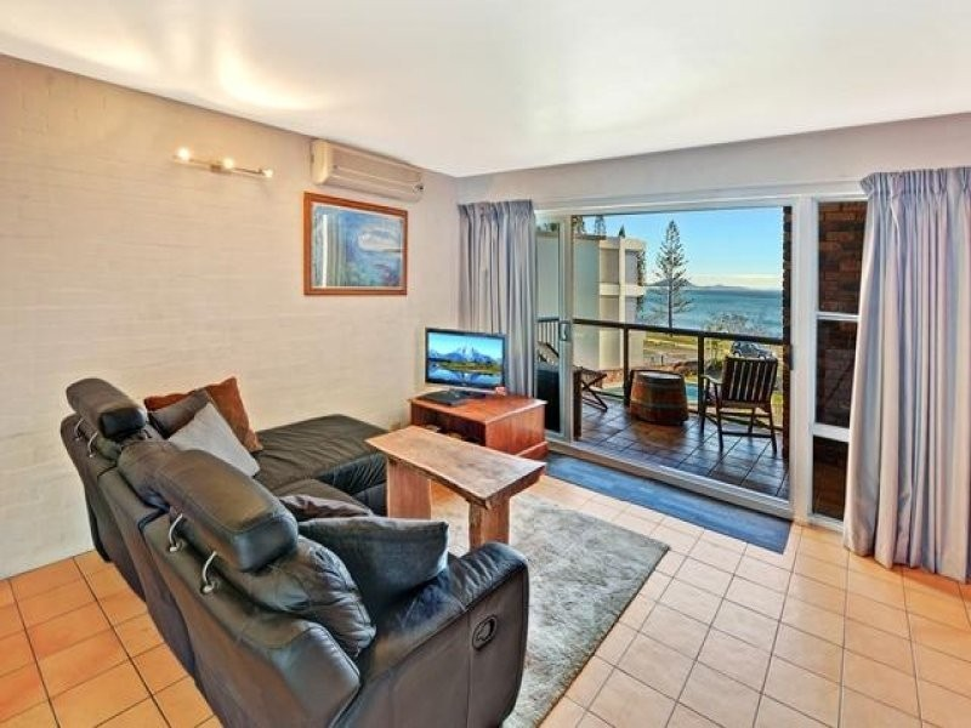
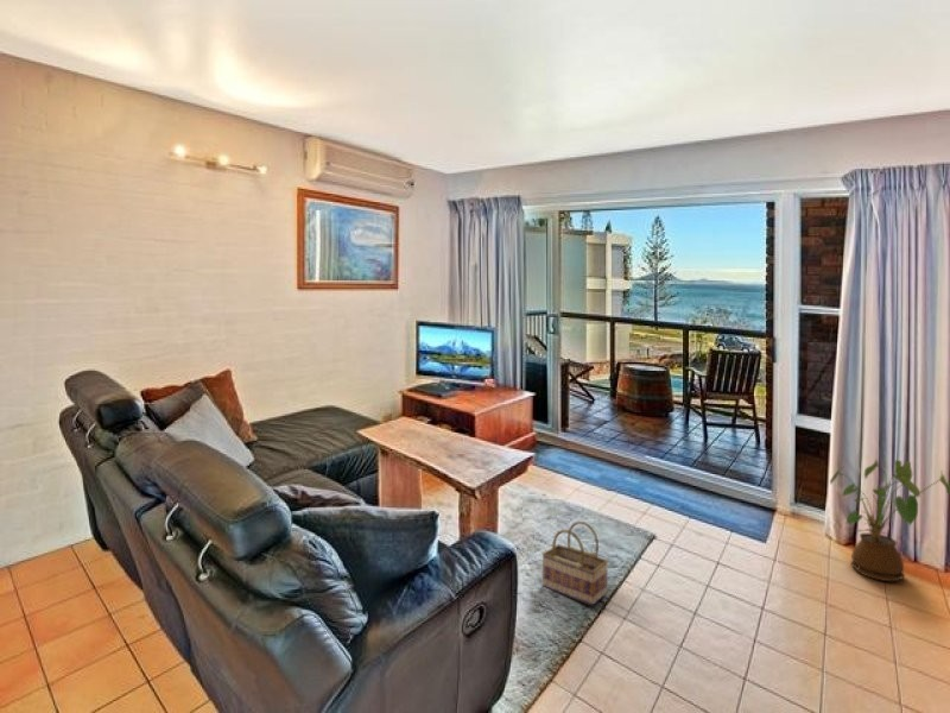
+ basket (574, 557)
+ house plant (886, 520)
